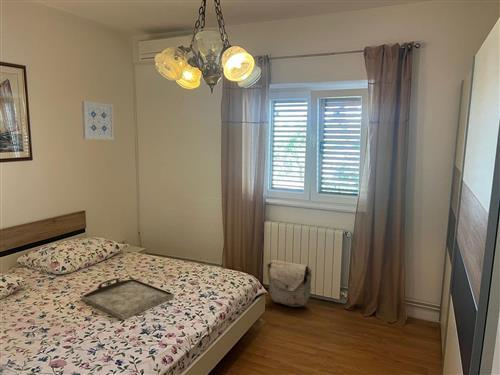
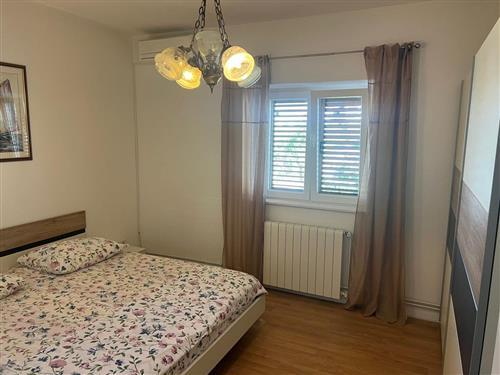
- serving tray (128, 293)
- wall art (98, 121)
- bag (287, 284)
